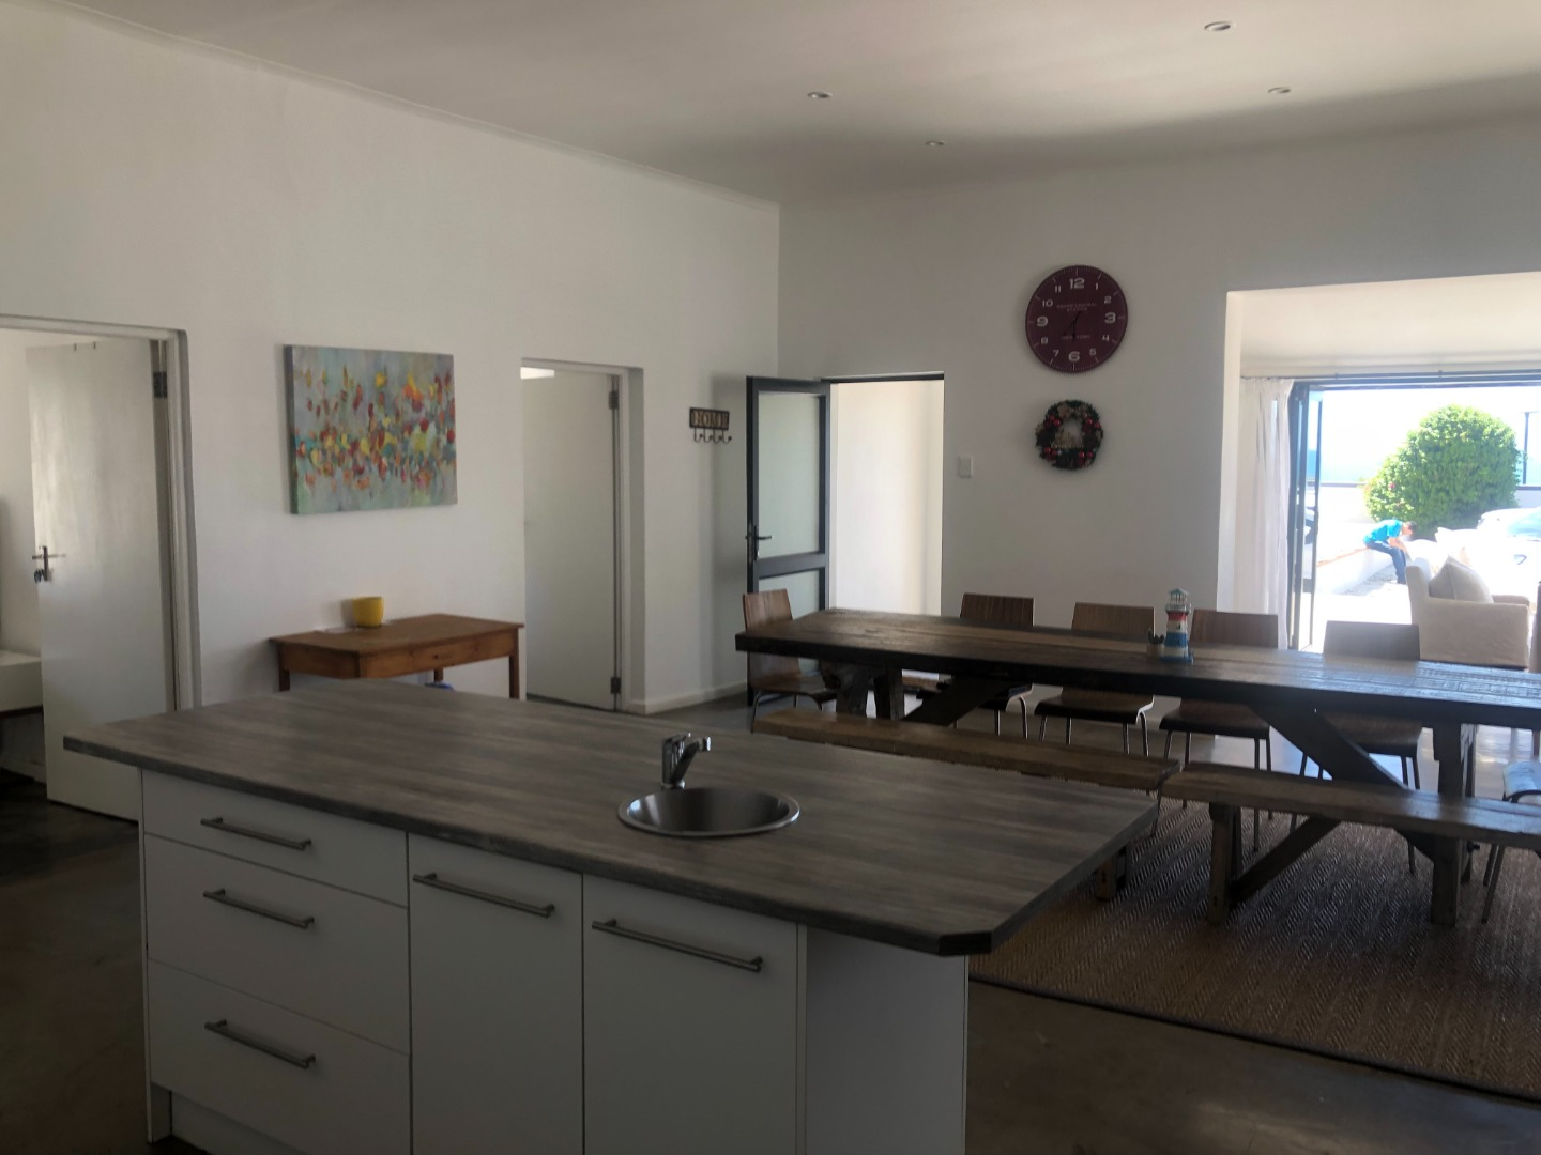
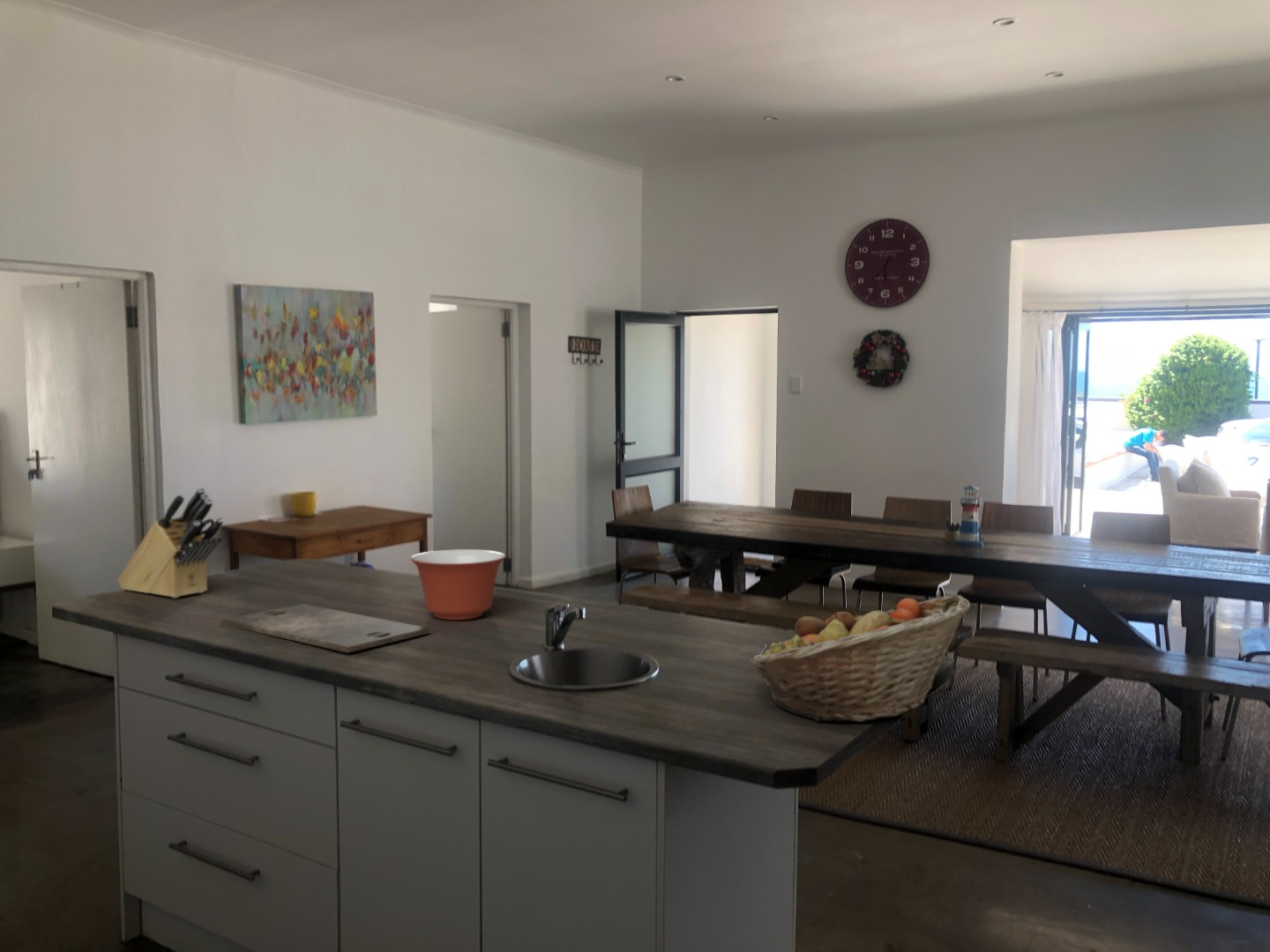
+ fruit basket (861, 648)
+ cutting board (324, 626)
+ knife block (170, 539)
+ mixing bowl (459, 585)
